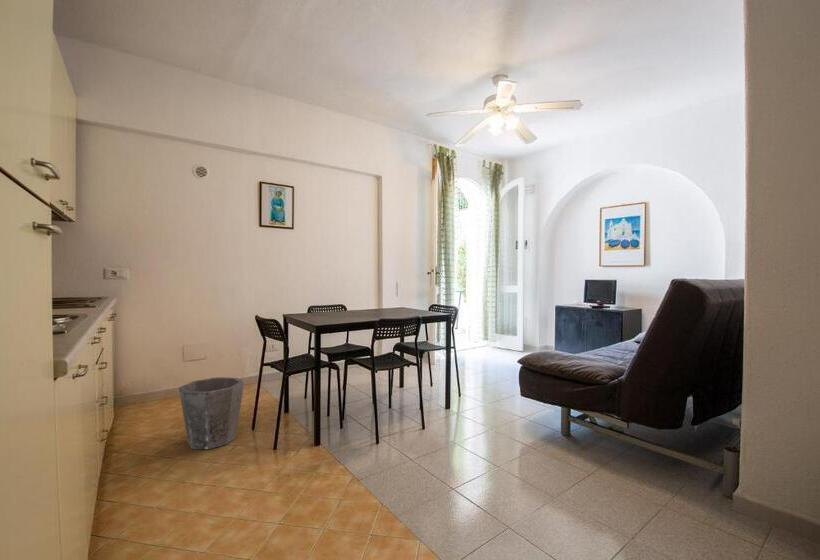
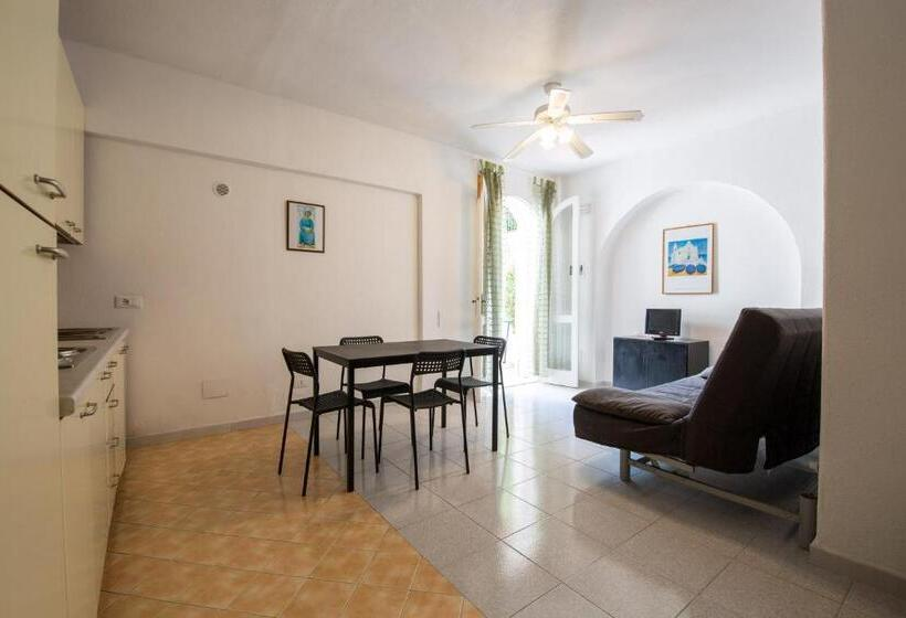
- waste bin (212, 412)
